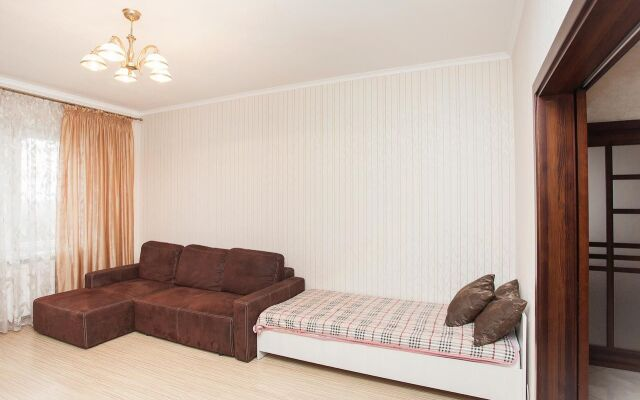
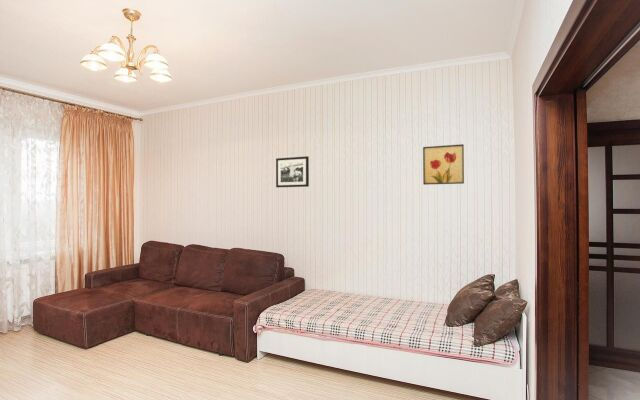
+ picture frame (292, 172)
+ wall art (443, 165)
